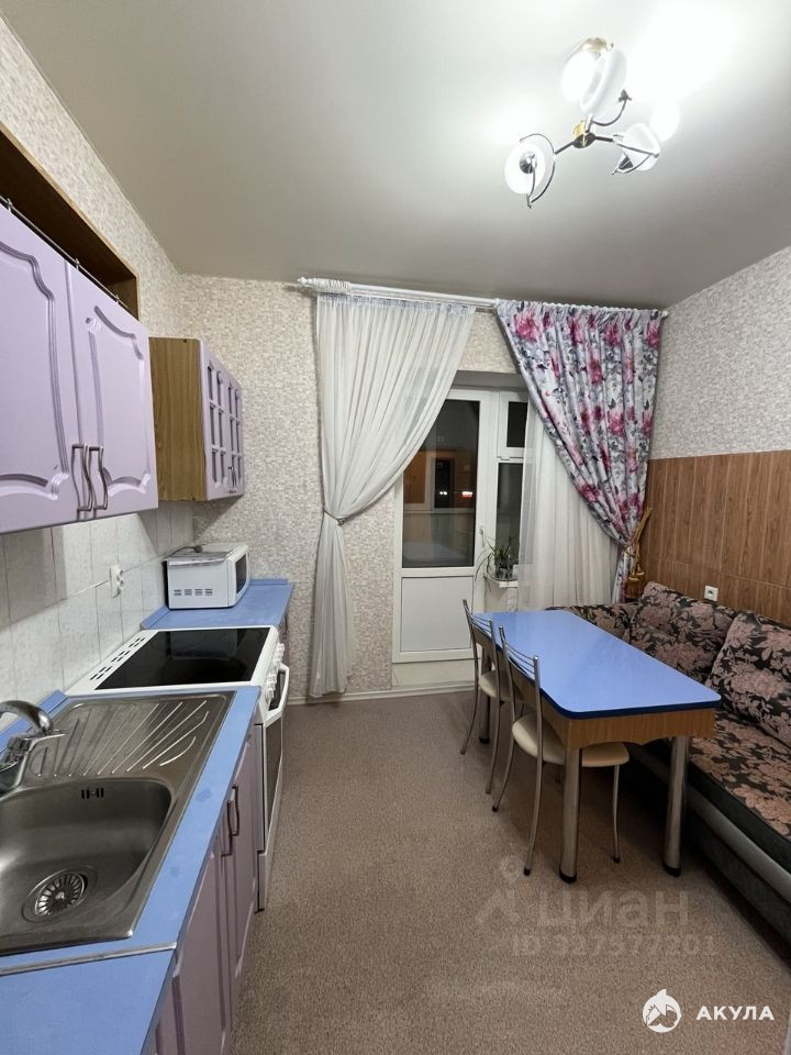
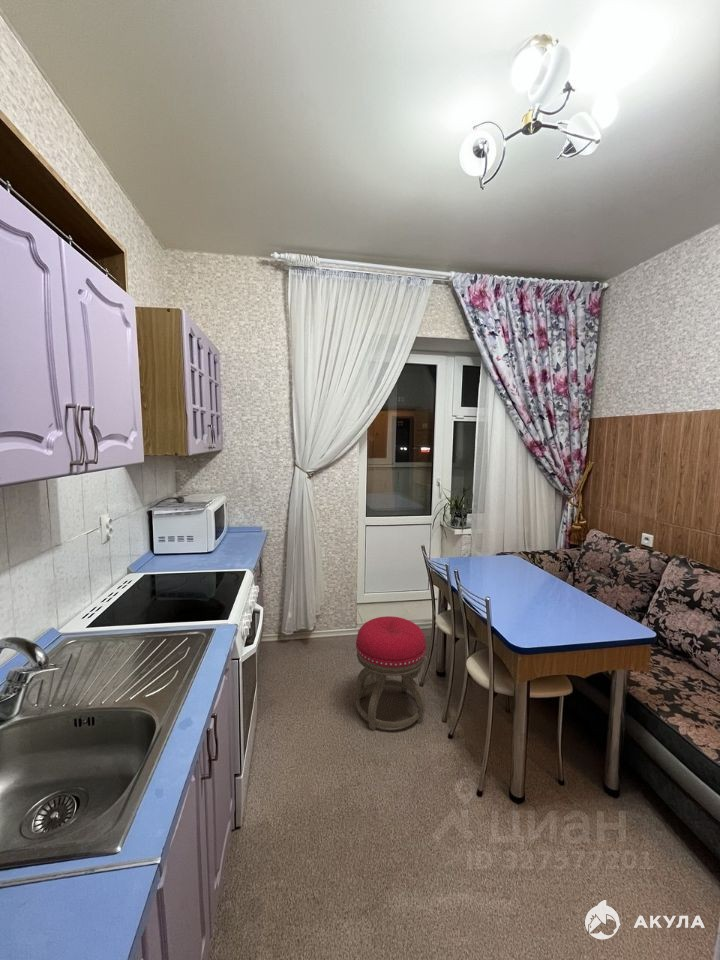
+ stool (390, 668)
